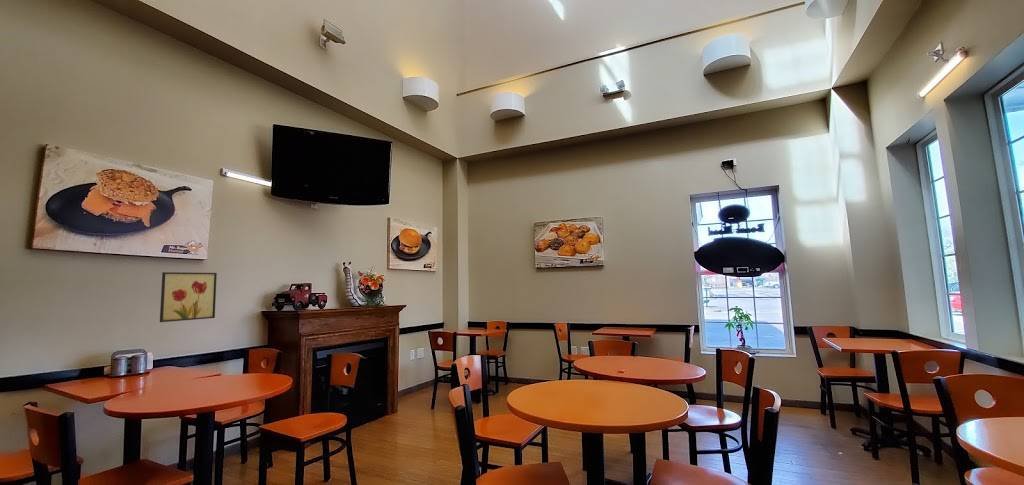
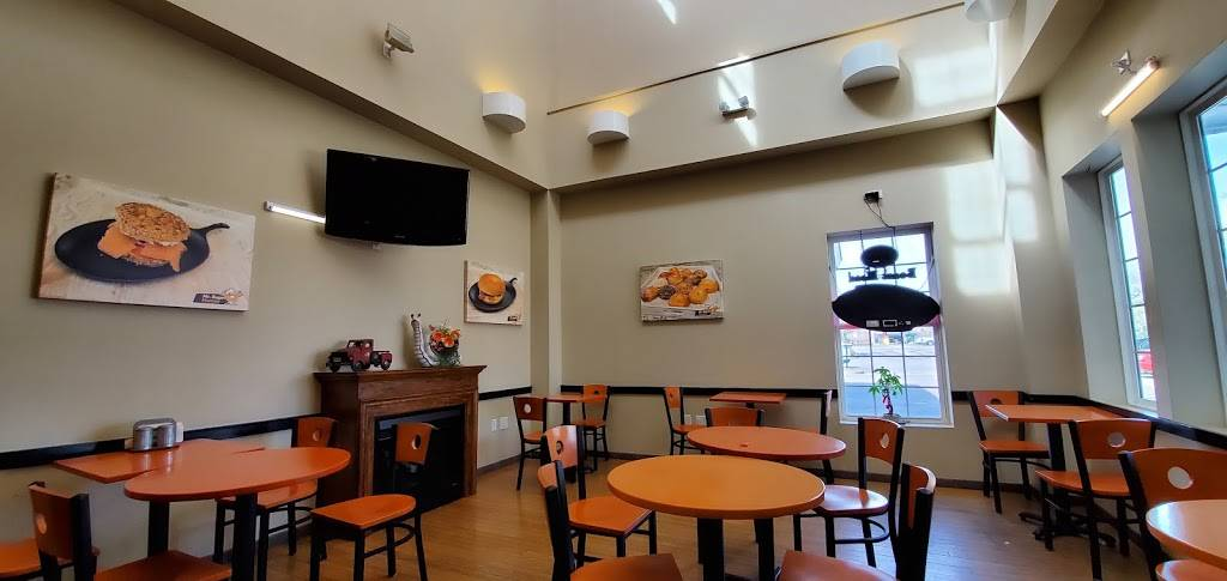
- wall art (189, 296)
